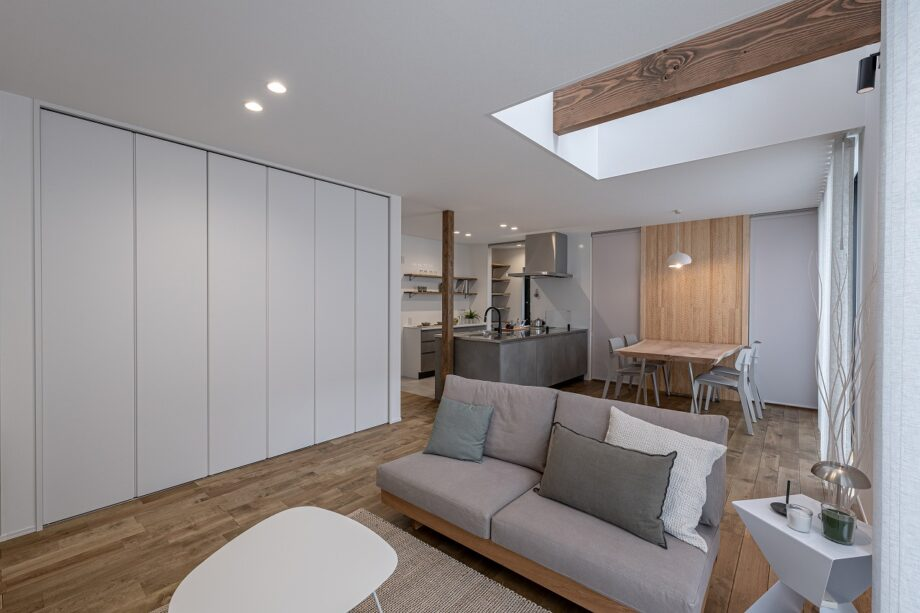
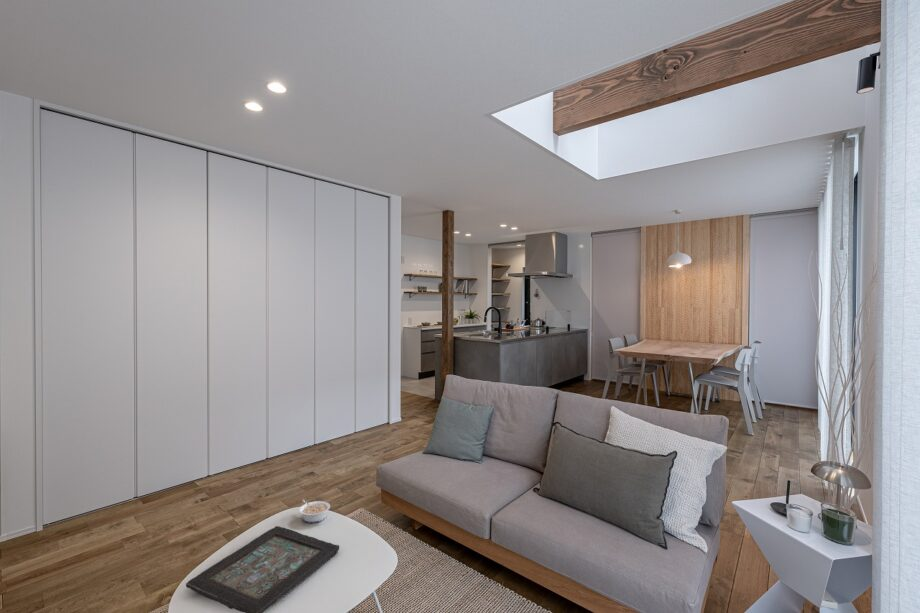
+ legume (313, 511)
+ decorative tray (268, 565)
